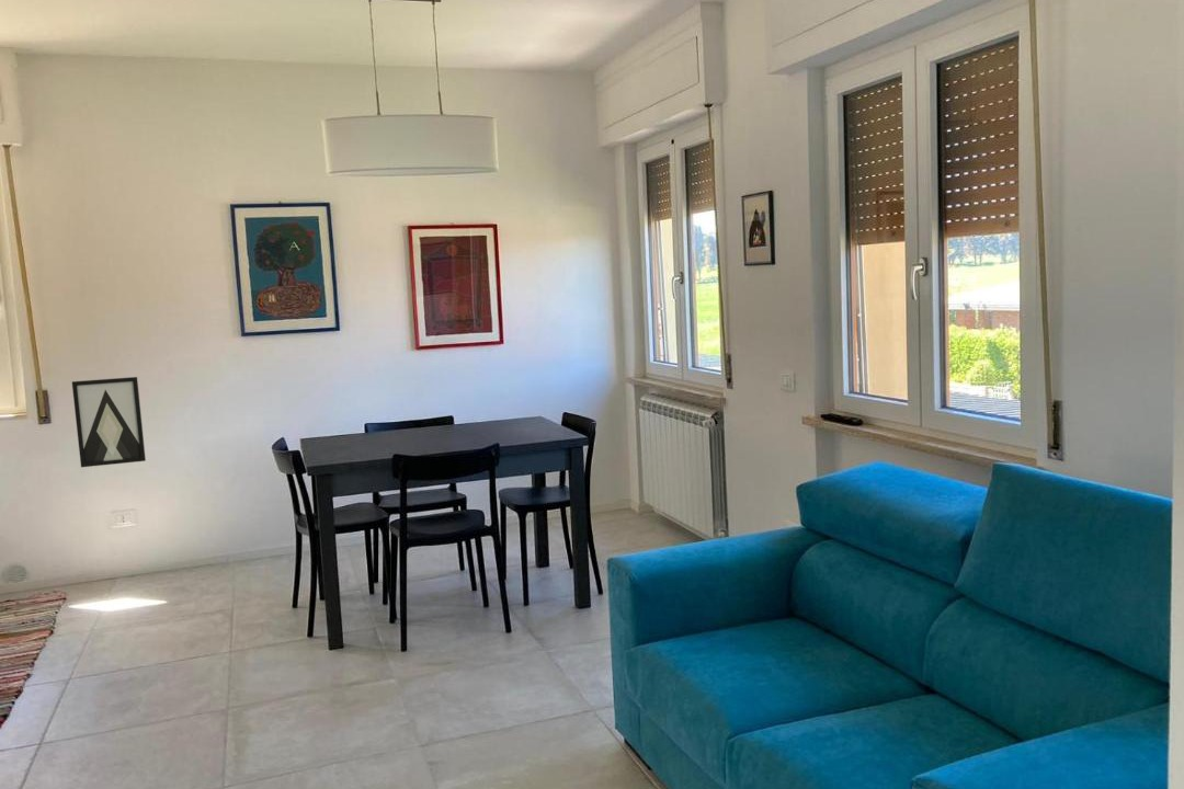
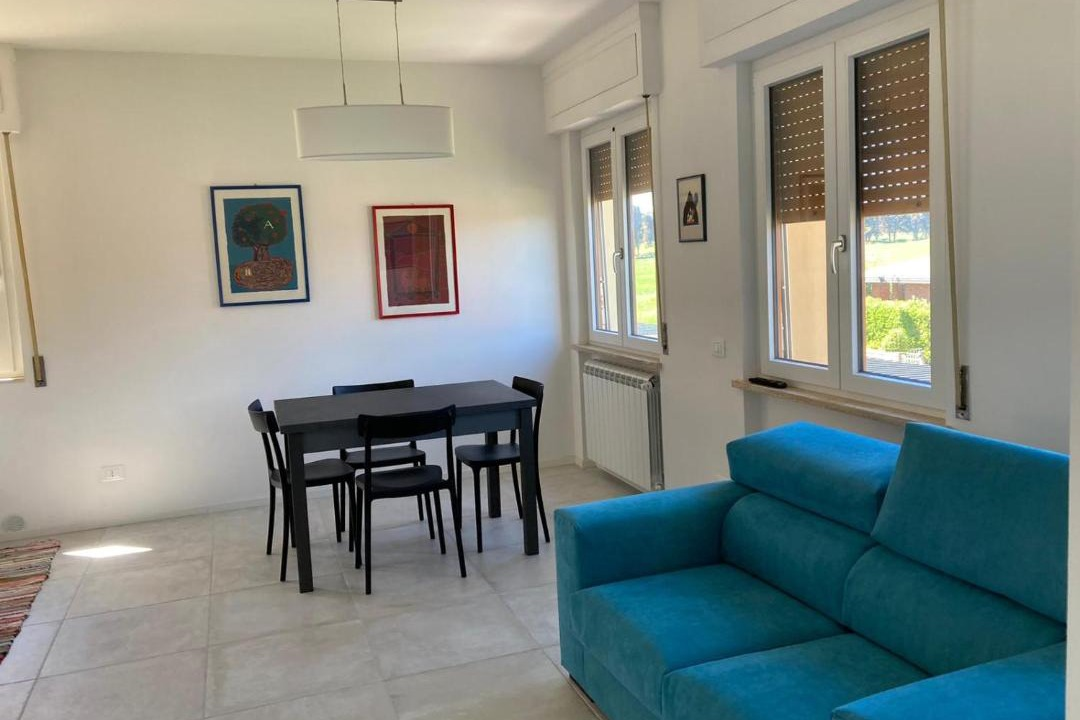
- wall art (109, 421)
